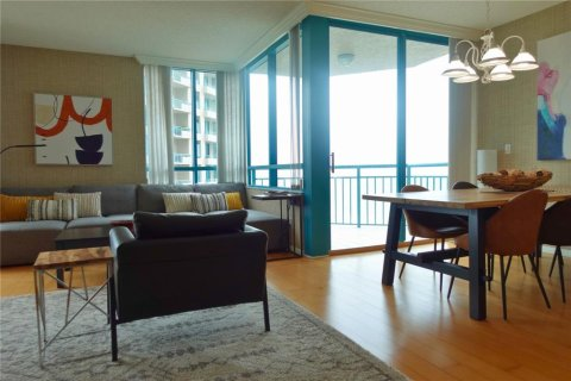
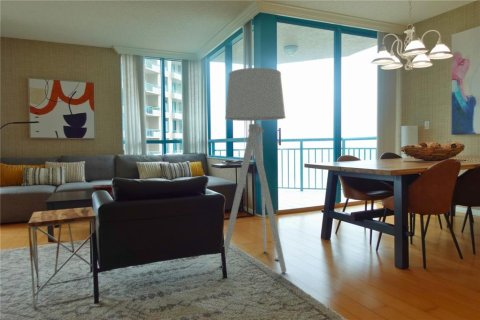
+ floor lamp (260, 169)
